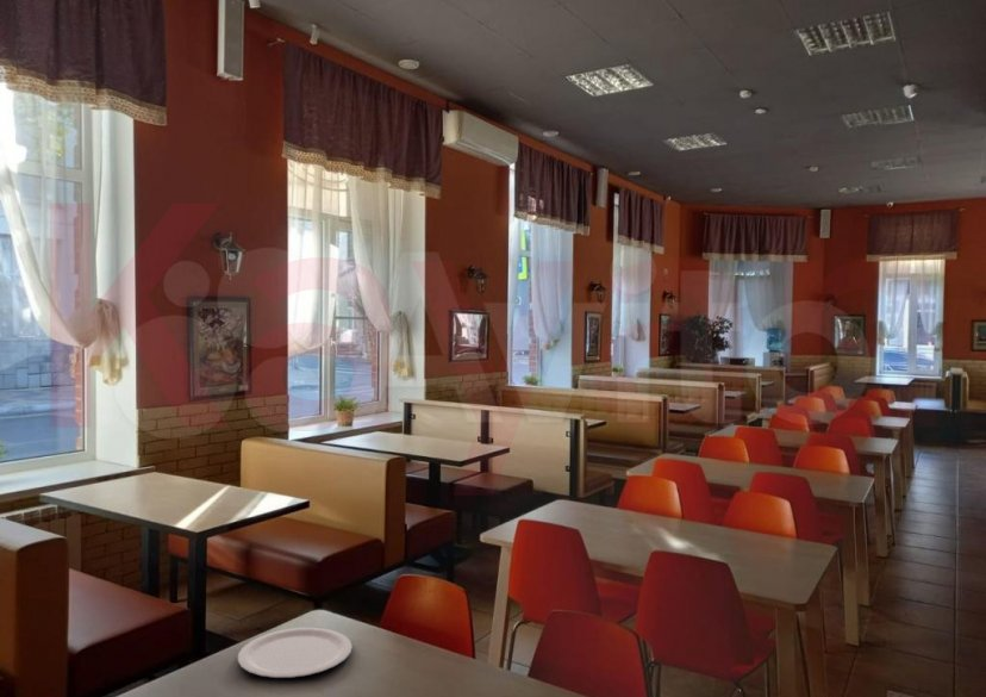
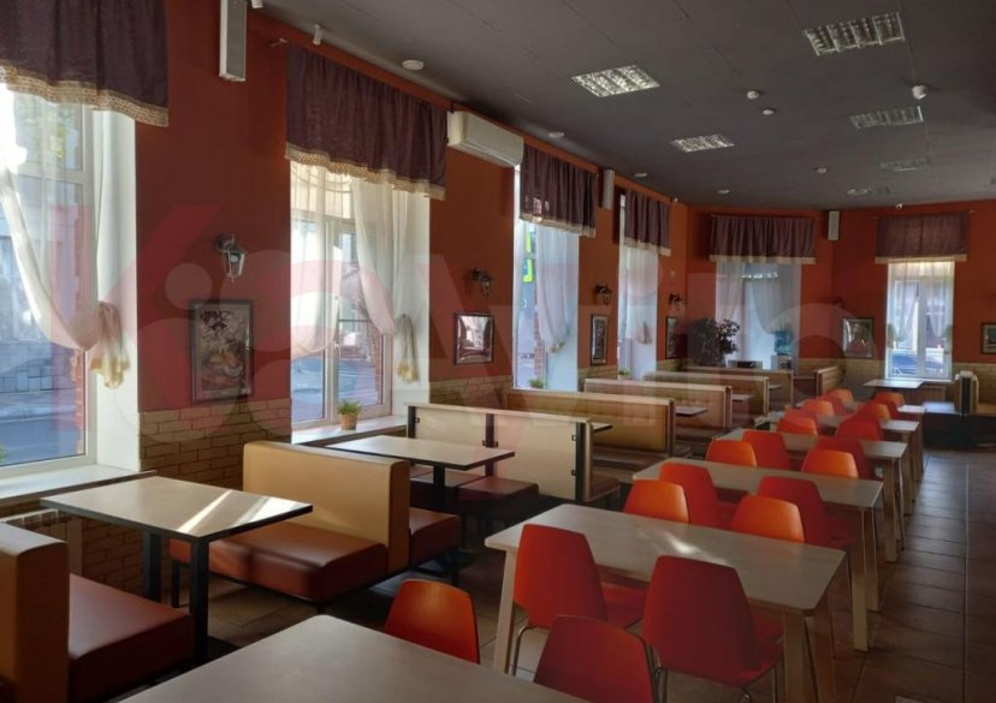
- plate (295, 652)
